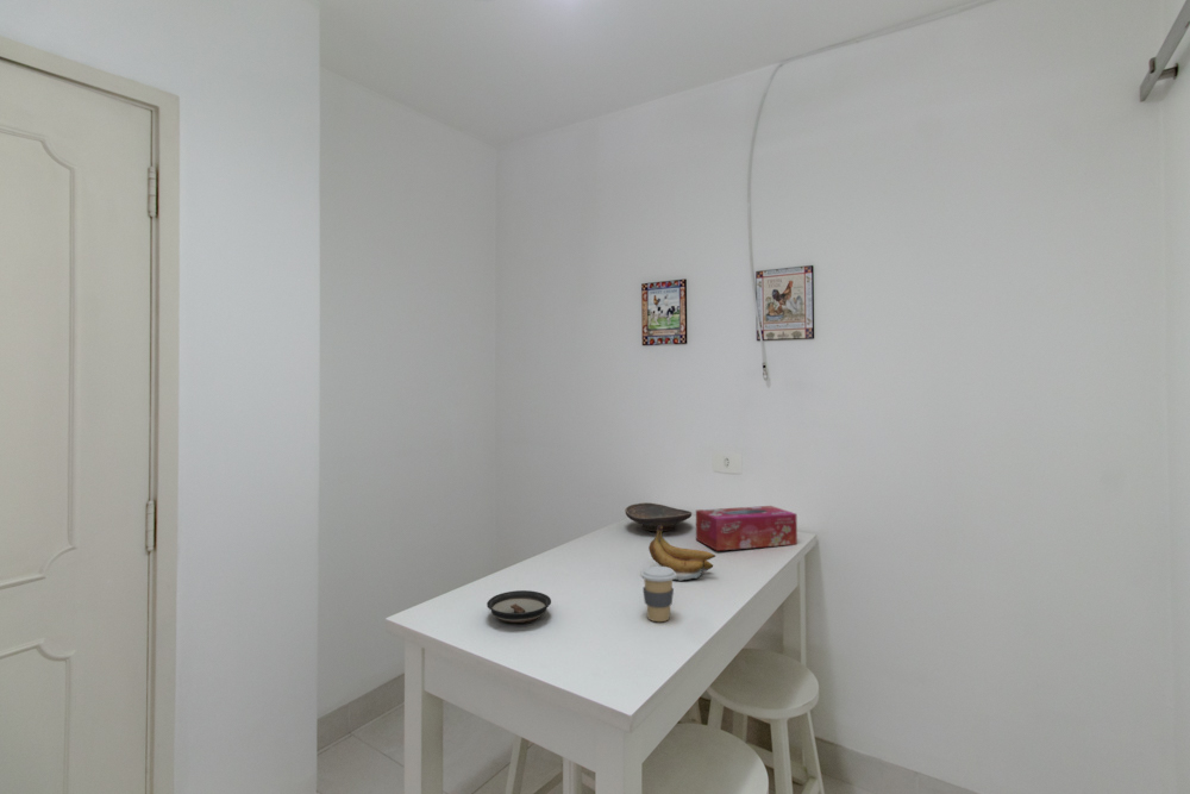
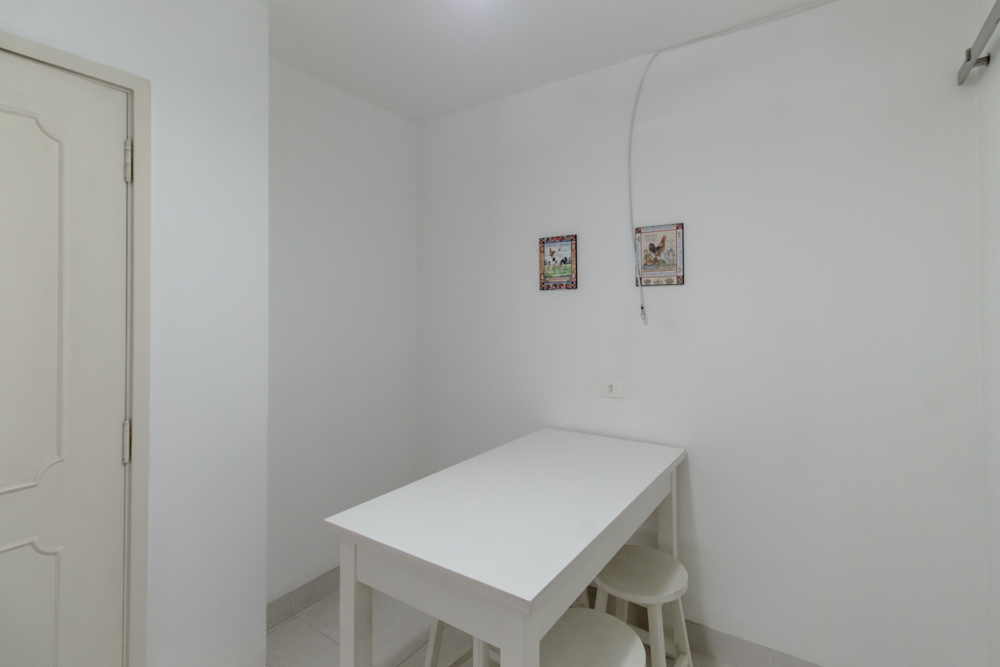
- saucer (519, 608)
- decorative bowl (658, 518)
- tissue box (745, 526)
- banana (682, 551)
- coffee cup (658, 594)
